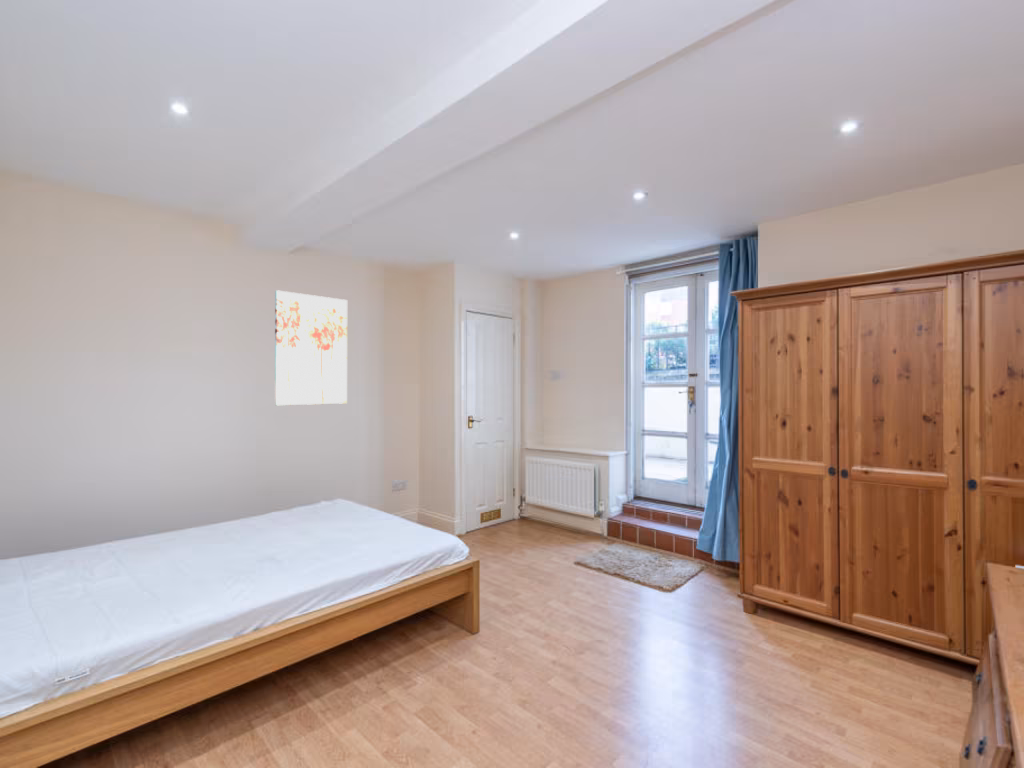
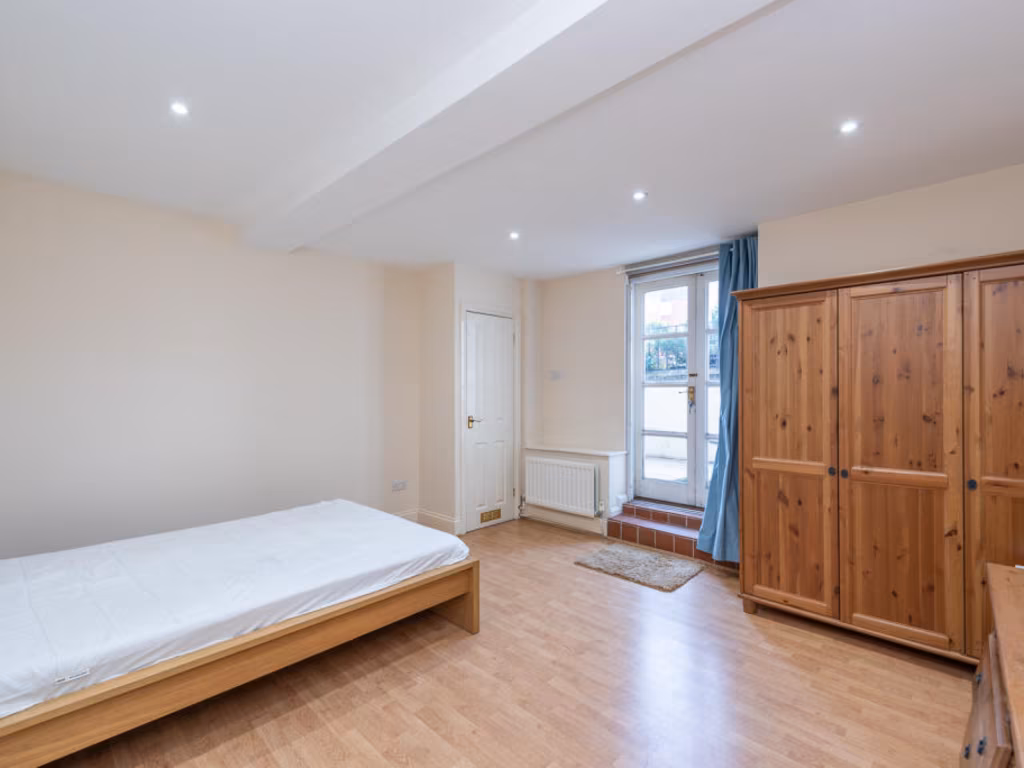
- wall art (313, 349)
